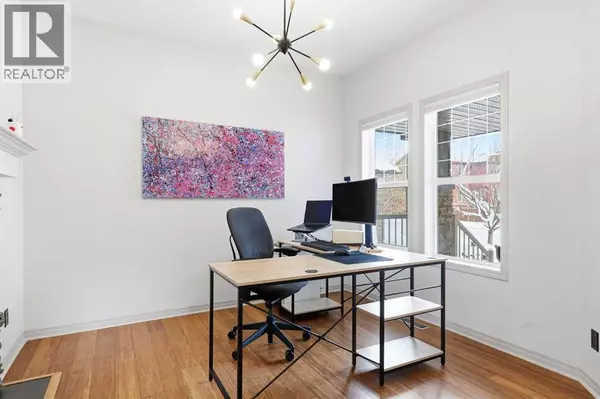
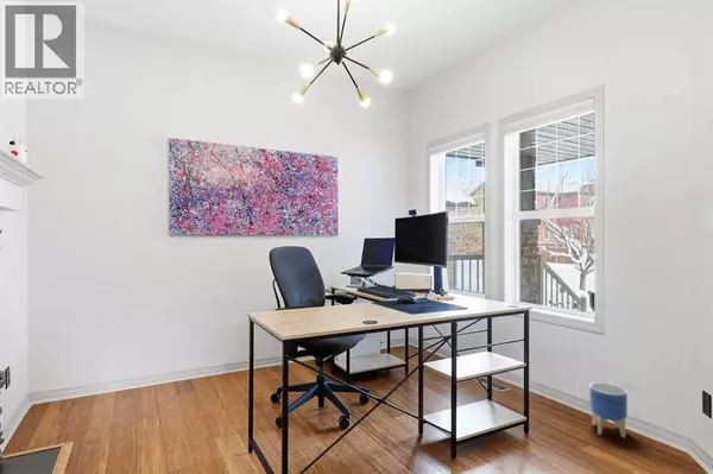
+ planter (607, 409)
